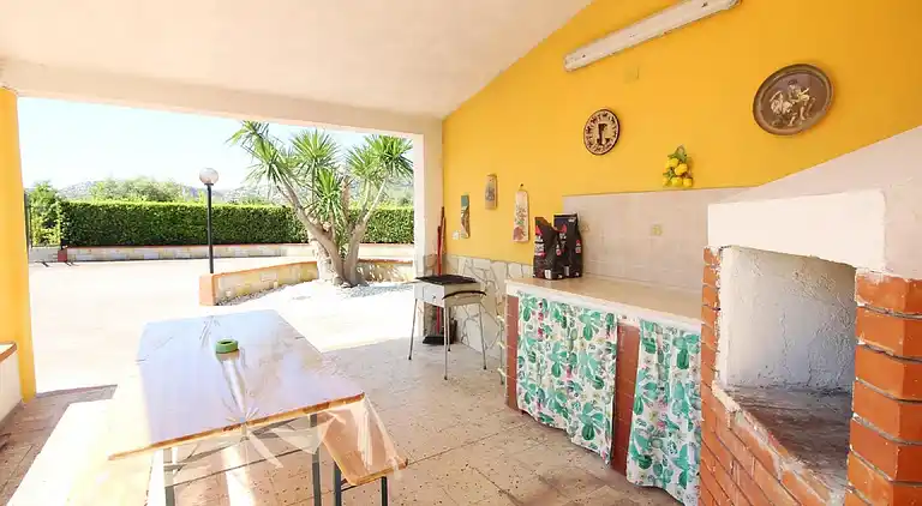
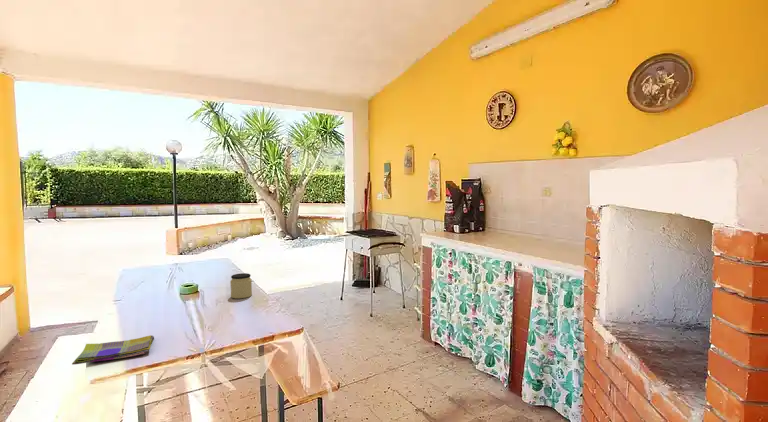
+ jar (241, 285)
+ dish towel (117, 348)
